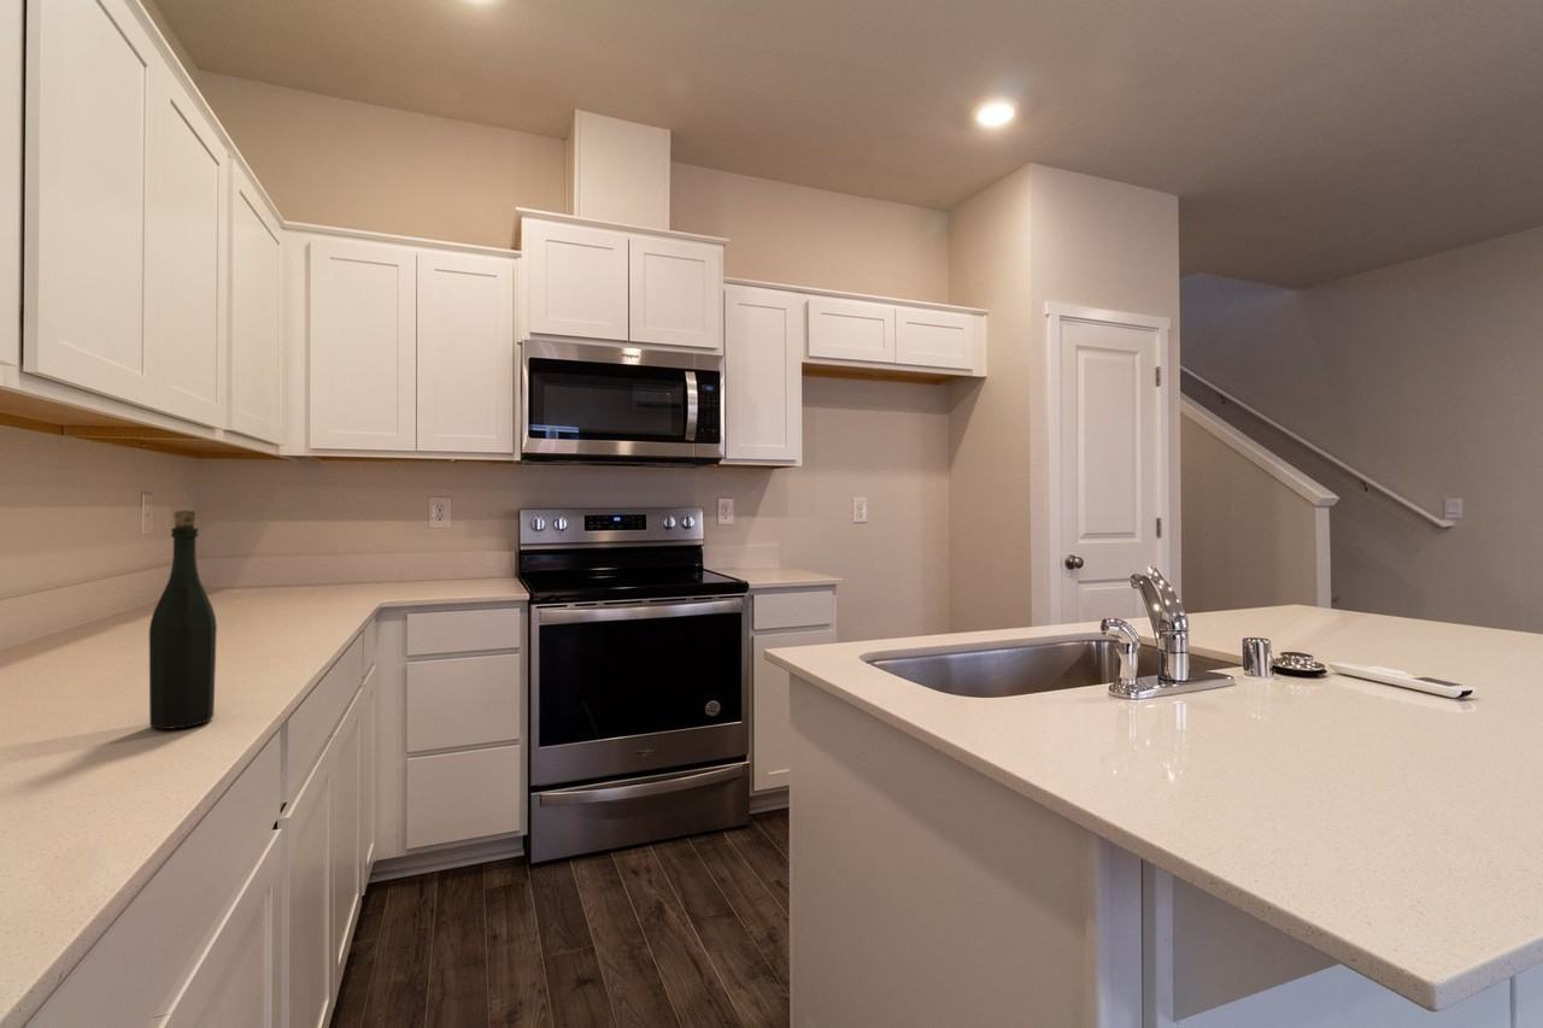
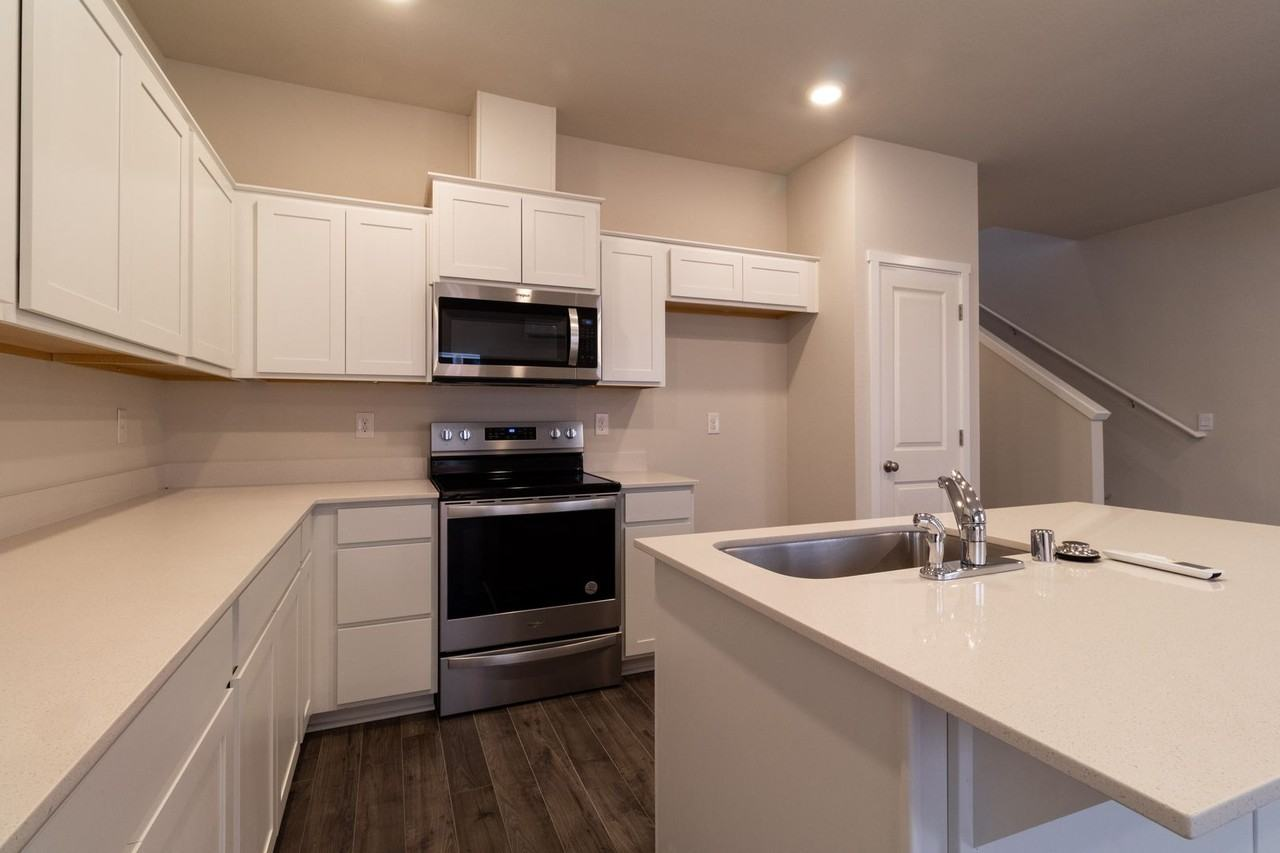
- bottle (183, 616)
